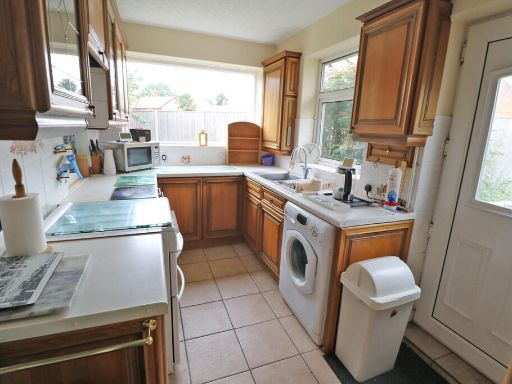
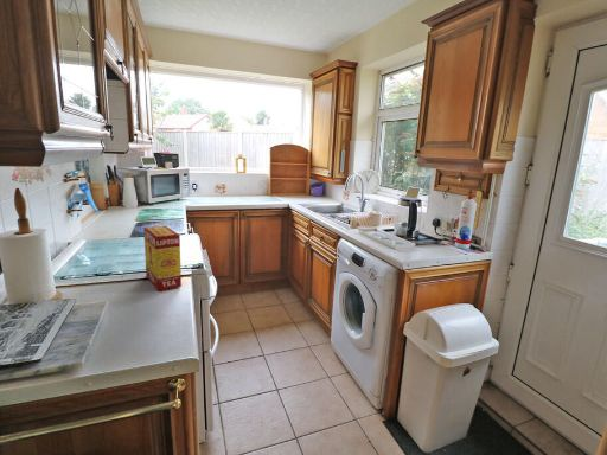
+ tea box (161, 256)
